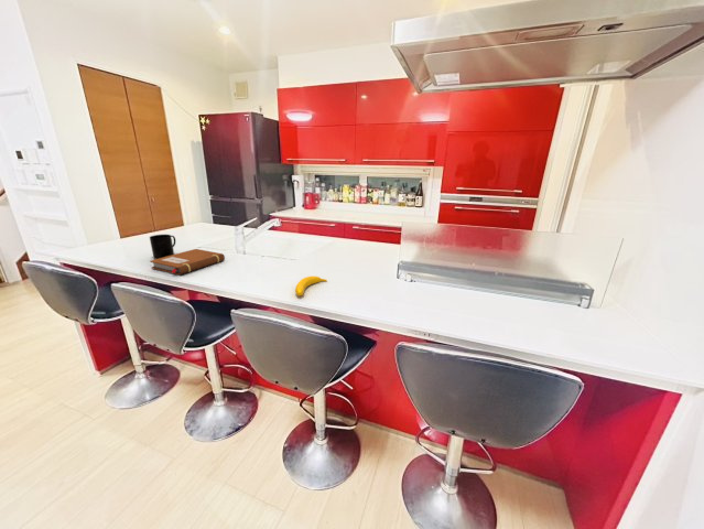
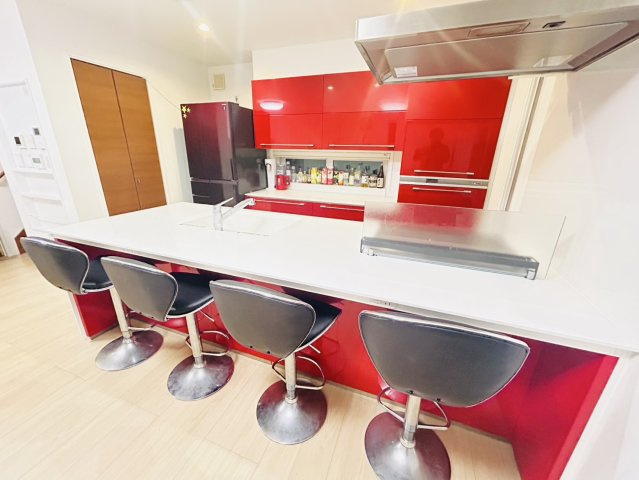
- mug (164, 246)
- notebook (187, 260)
- banana (307, 283)
